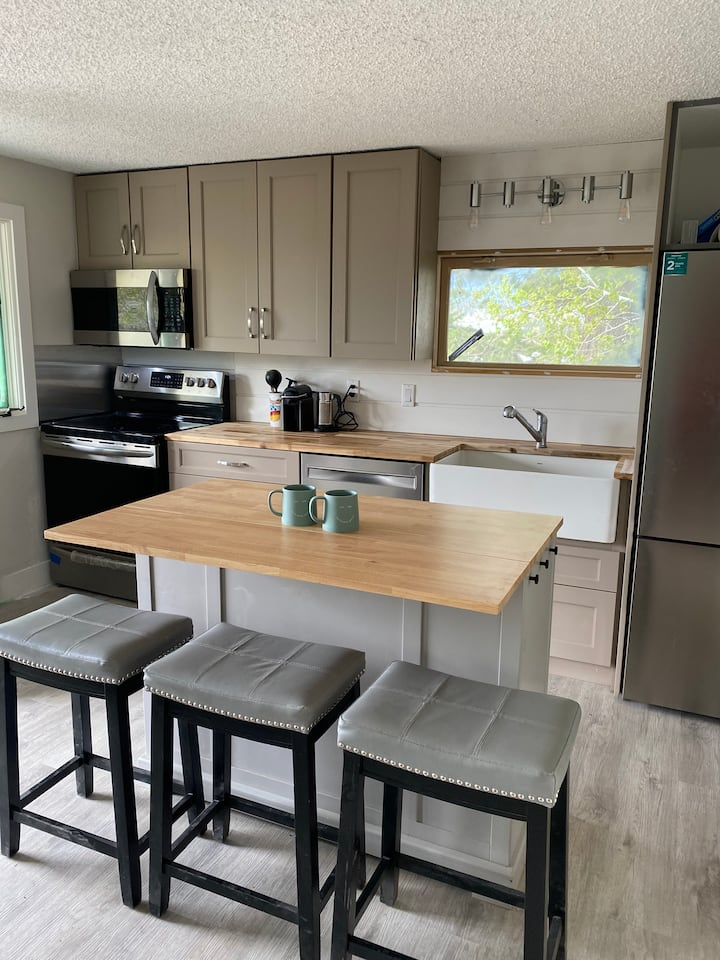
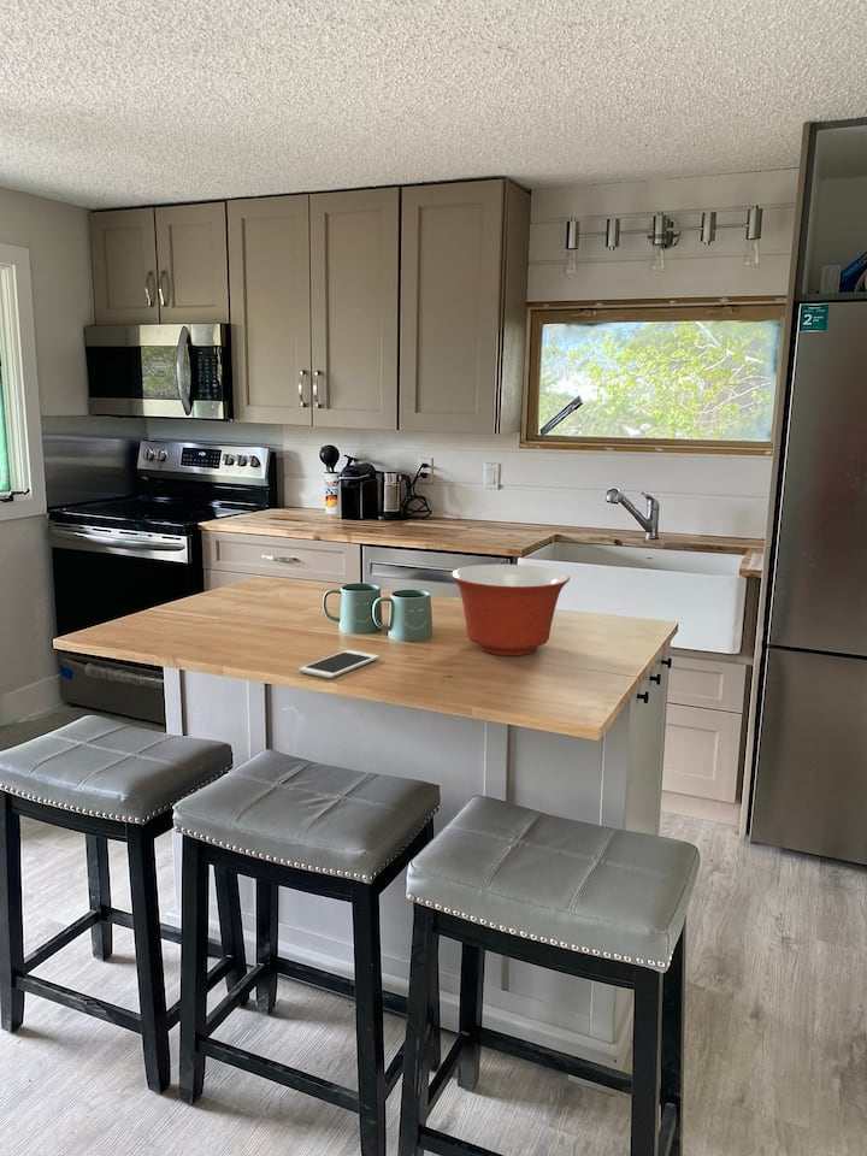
+ cell phone (340, 662)
+ mixing bowl (508, 611)
